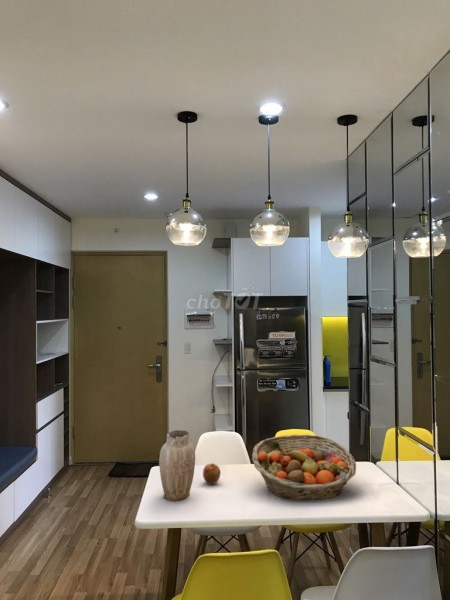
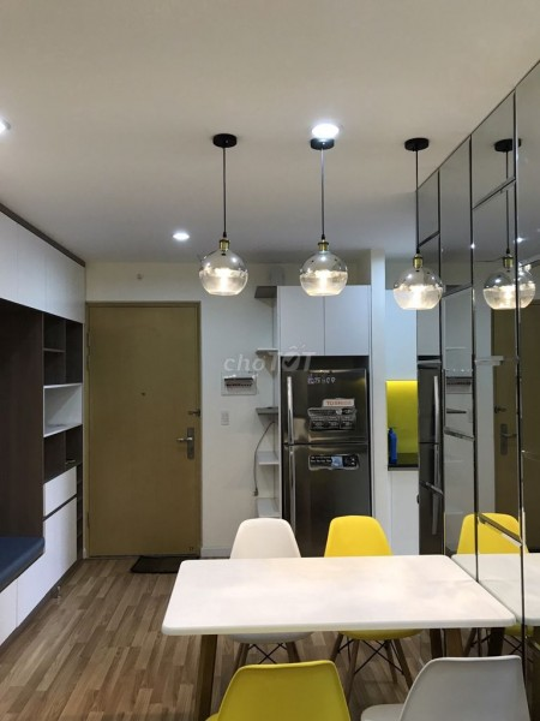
- fruit basket (303, 466)
- vase (177, 464)
- apple (211, 473)
